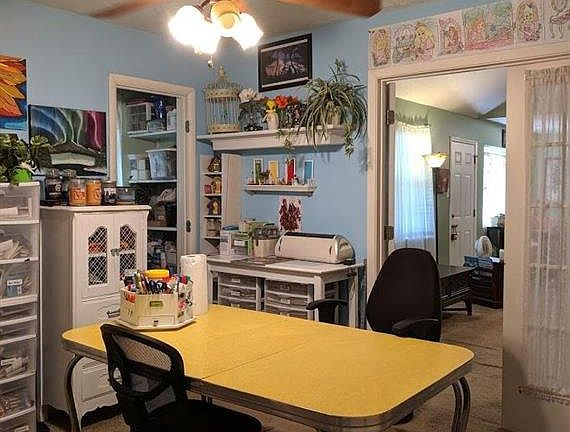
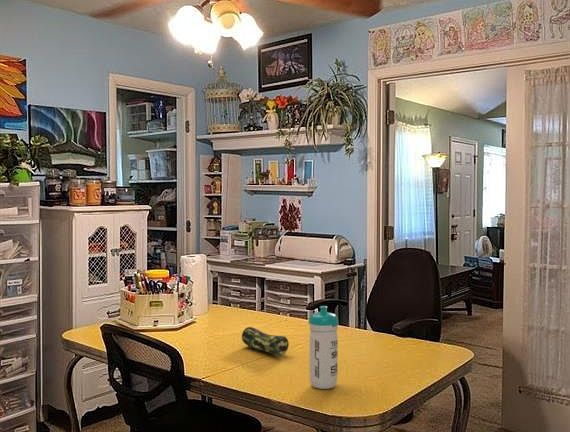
+ pencil case (265, 341)
+ water bottle (323, 345)
